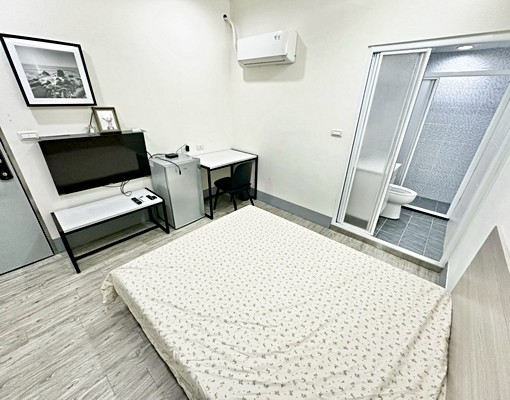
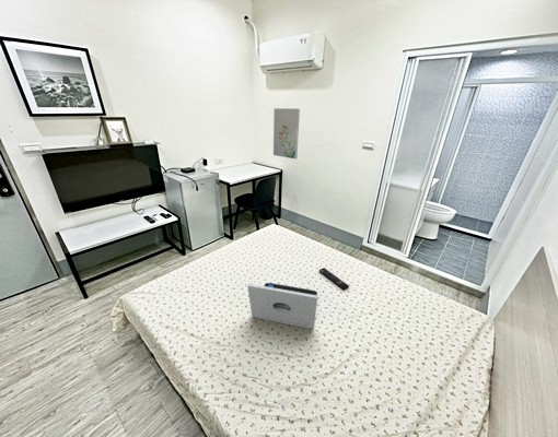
+ remote control (333, 277)
+ wall art (286, 133)
+ laptop (287, 290)
